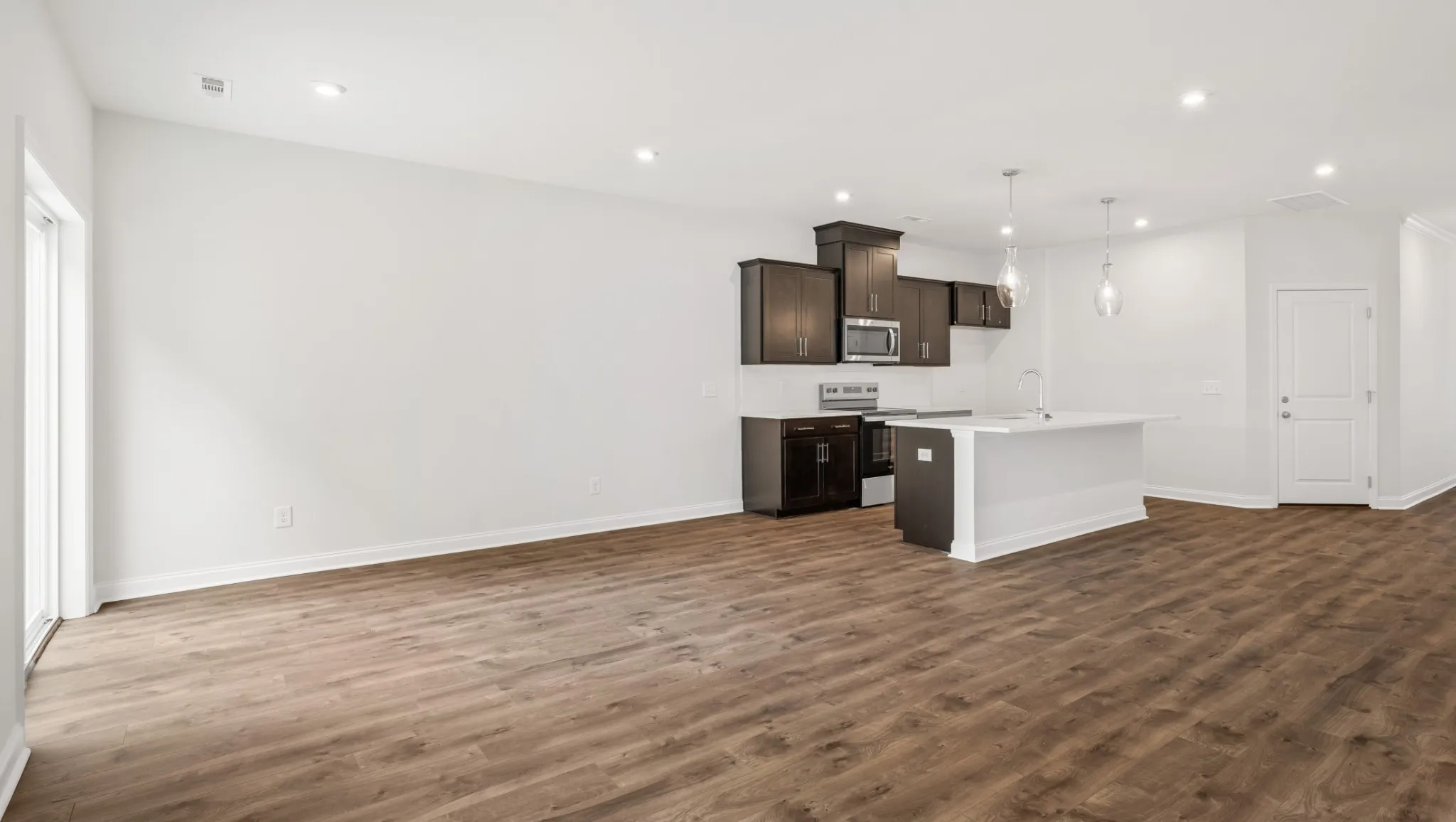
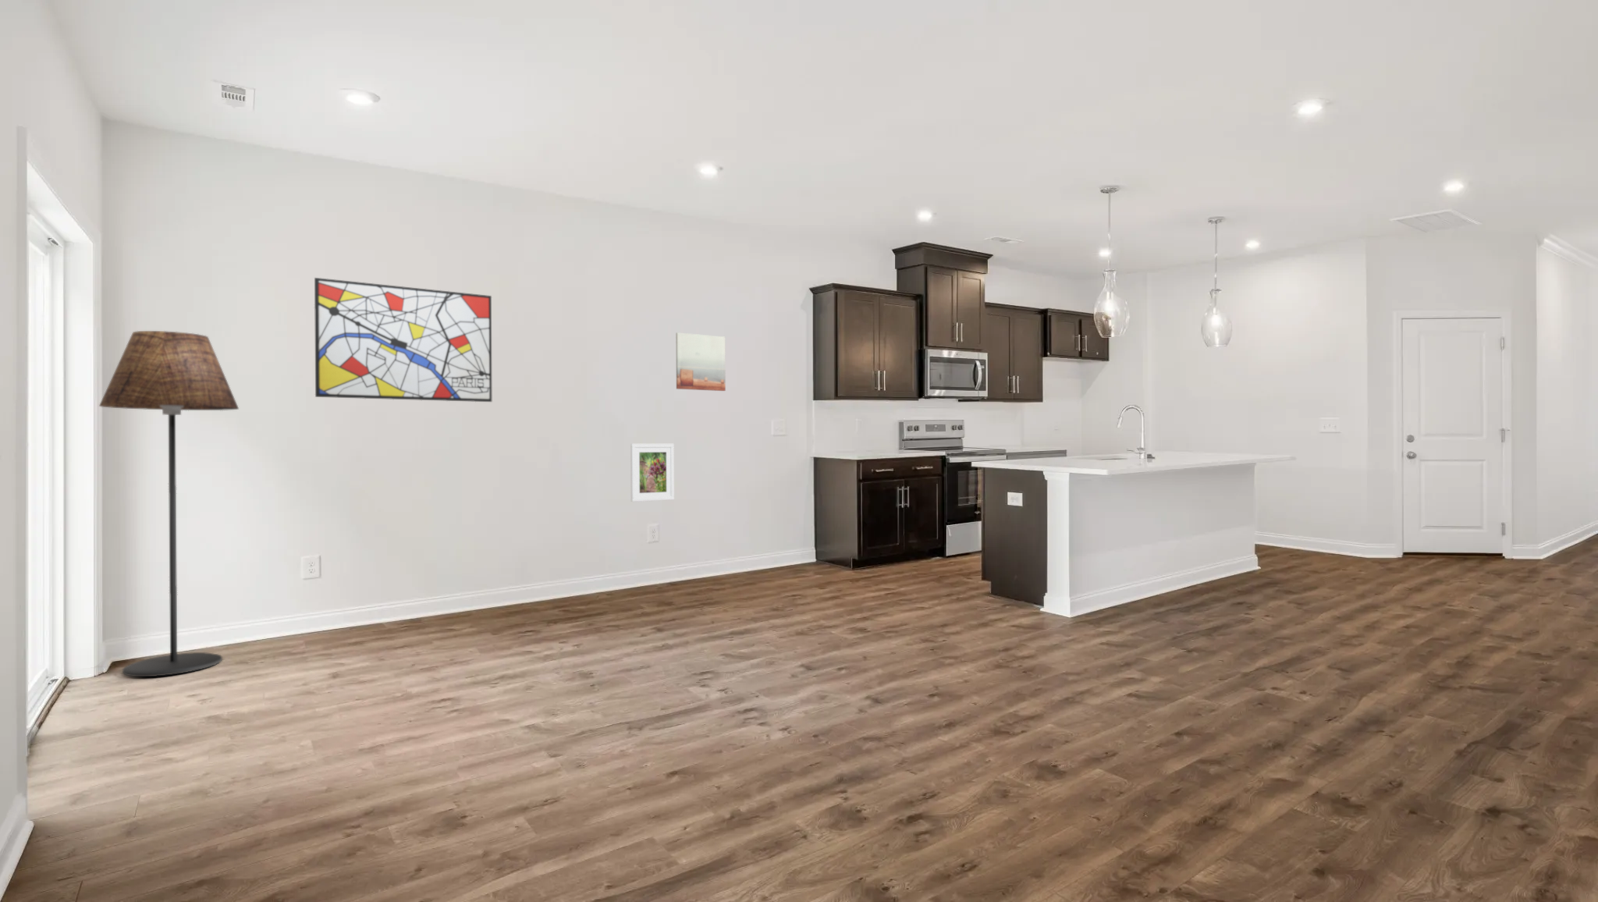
+ wall art (408, 343)
+ wall art (700, 362)
+ floor lamp (172, 500)
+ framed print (652, 472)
